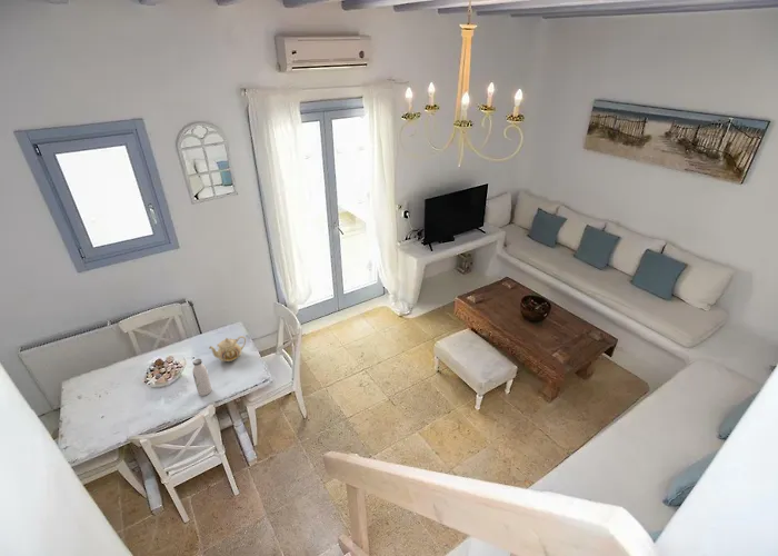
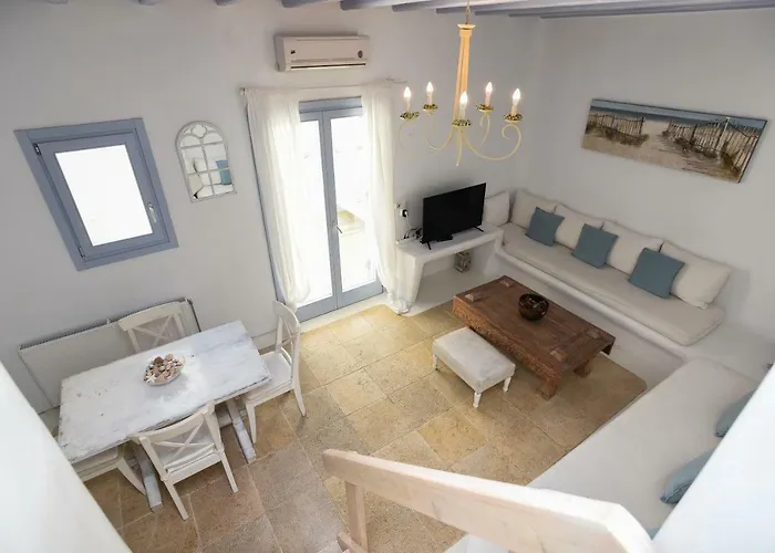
- water bottle (200, 376)
- teapot (228, 347)
